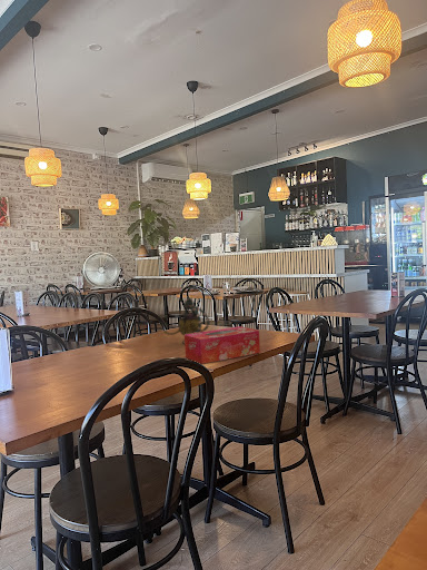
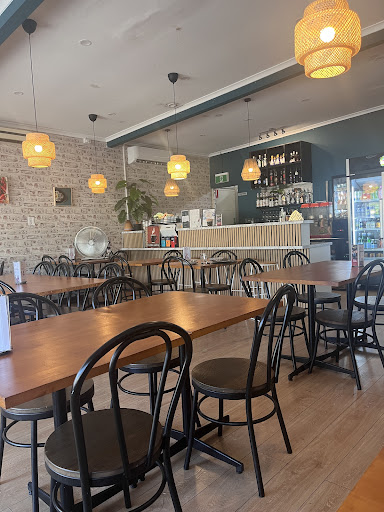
- tissue box (221, 343)
- teapot (183, 320)
